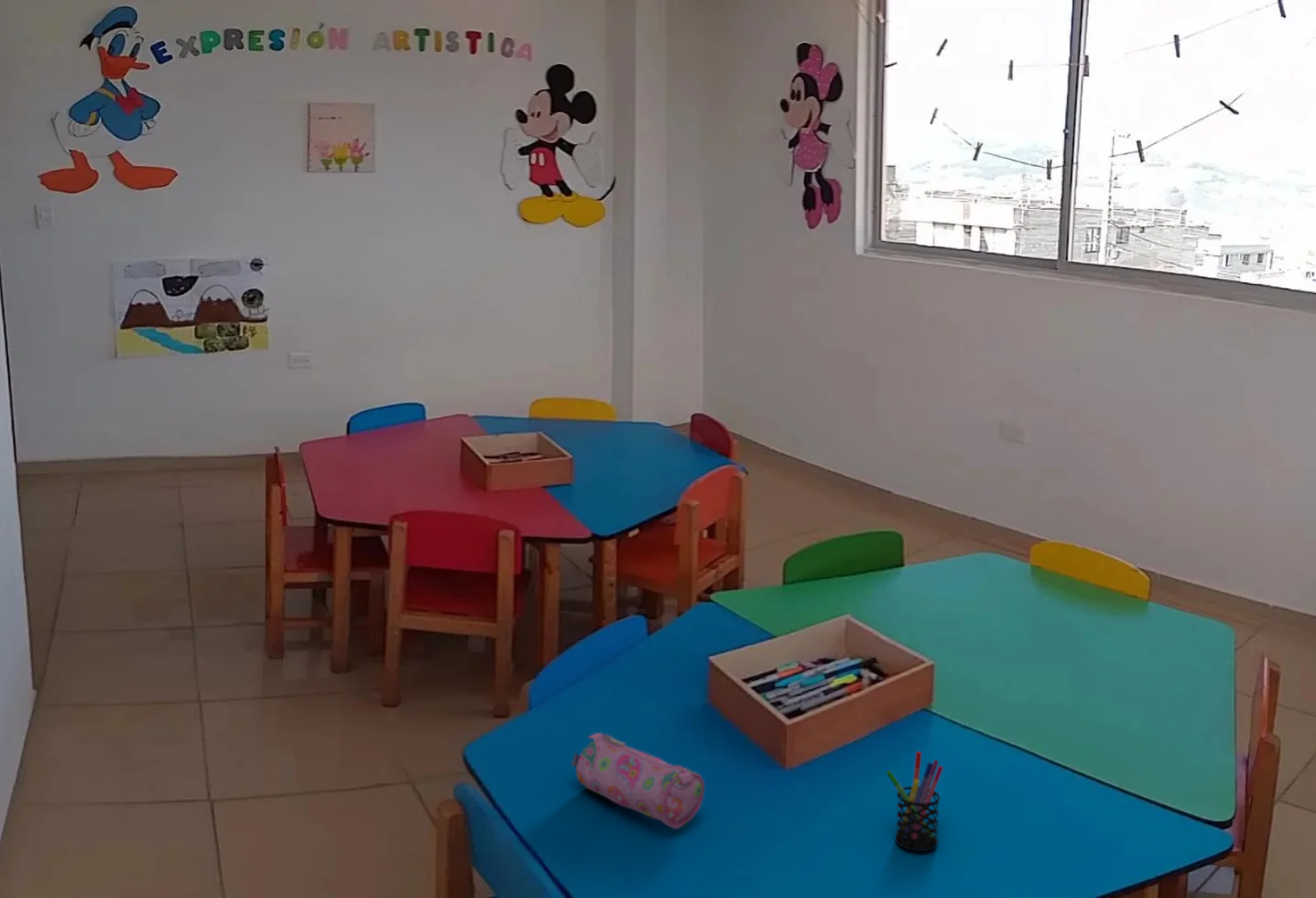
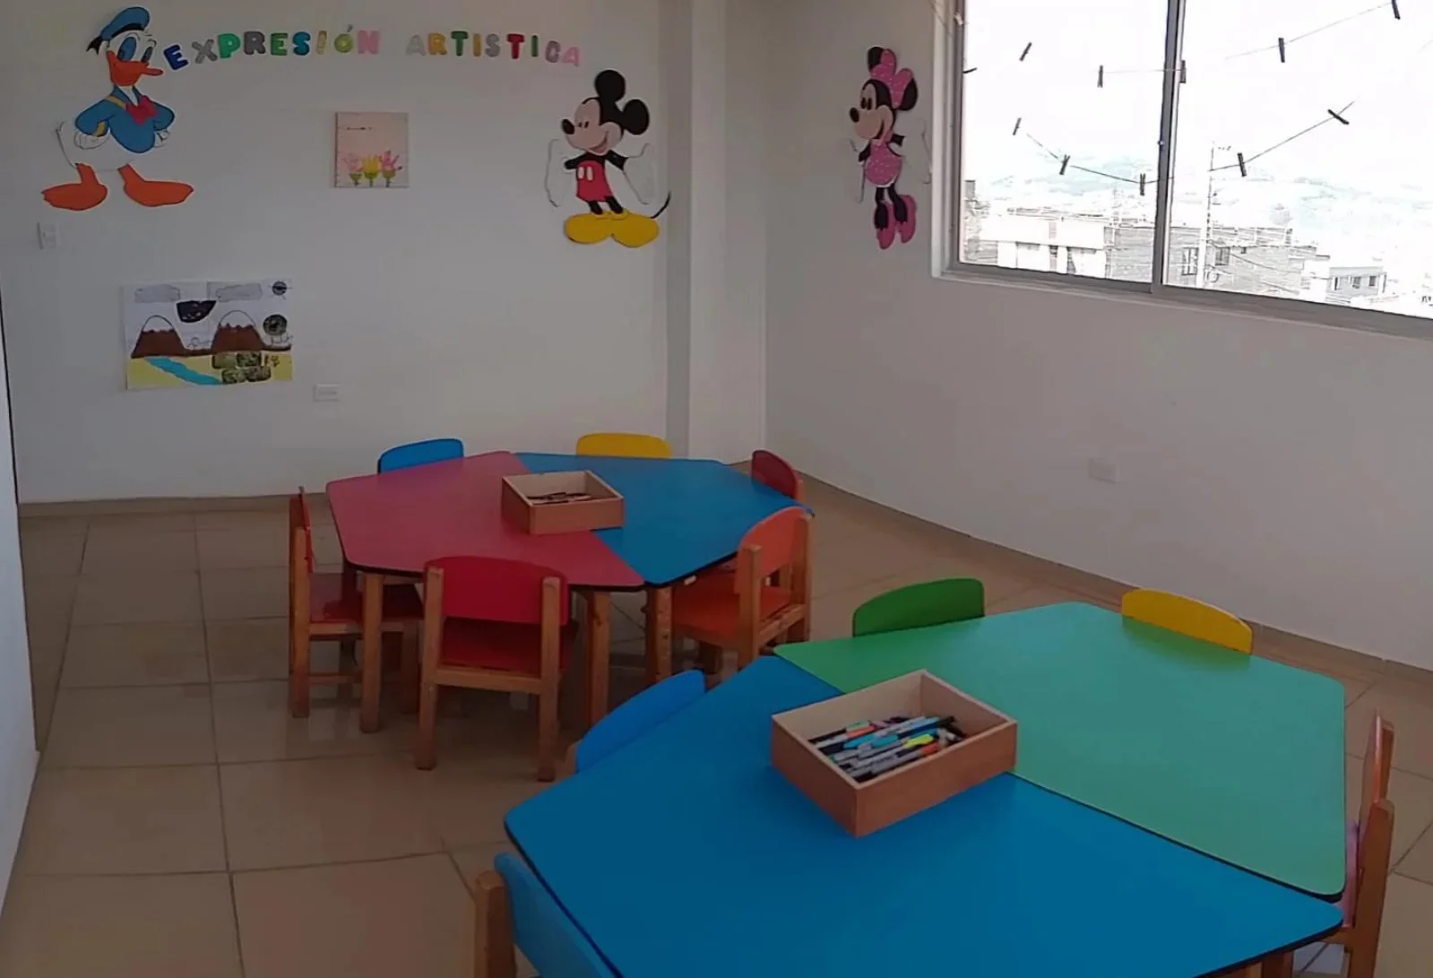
- pen holder (913, 799)
- pencil case (637, 778)
